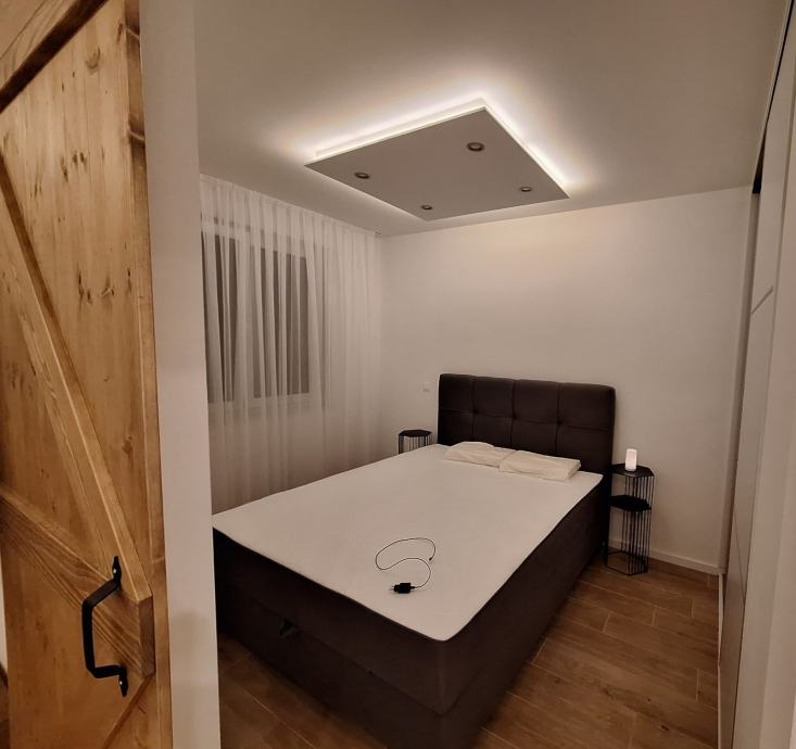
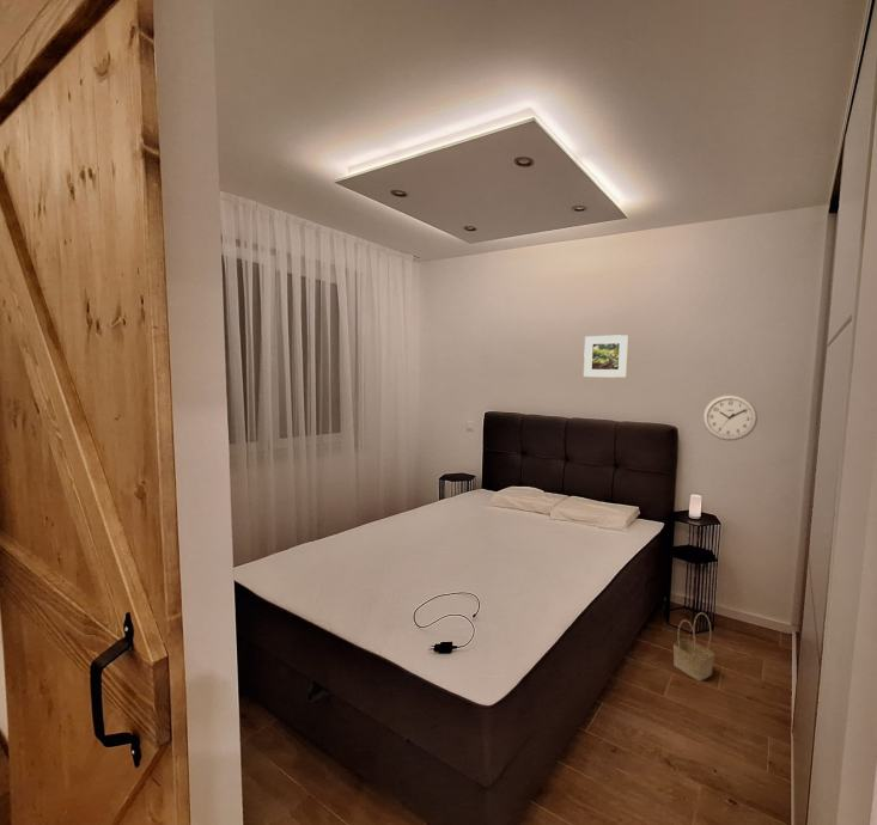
+ wall clock (729, 417)
+ basket (693, 643)
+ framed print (605, 356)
